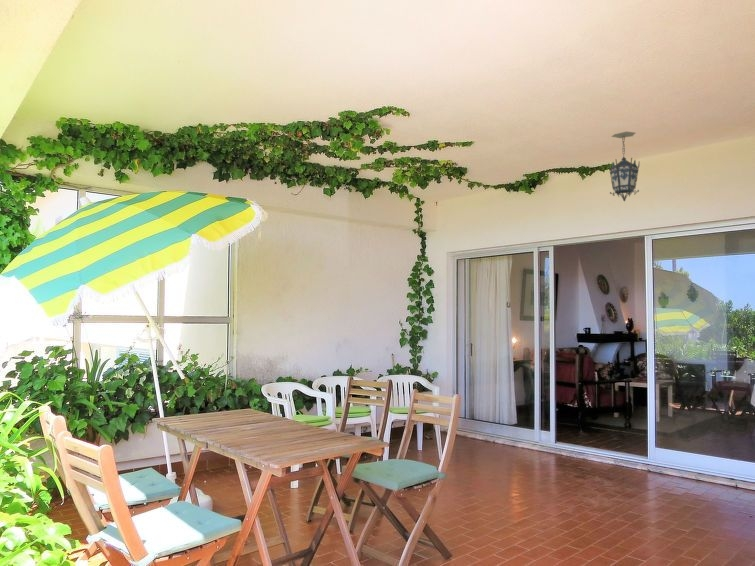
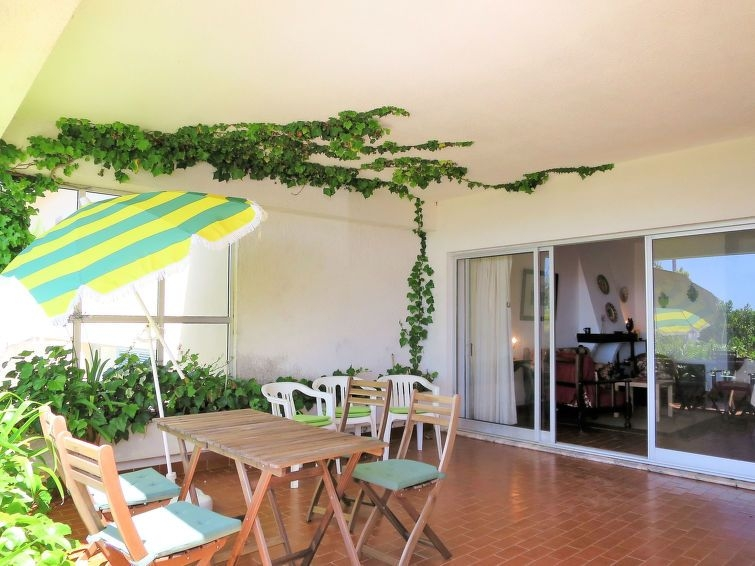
- hanging lantern (623, 168)
